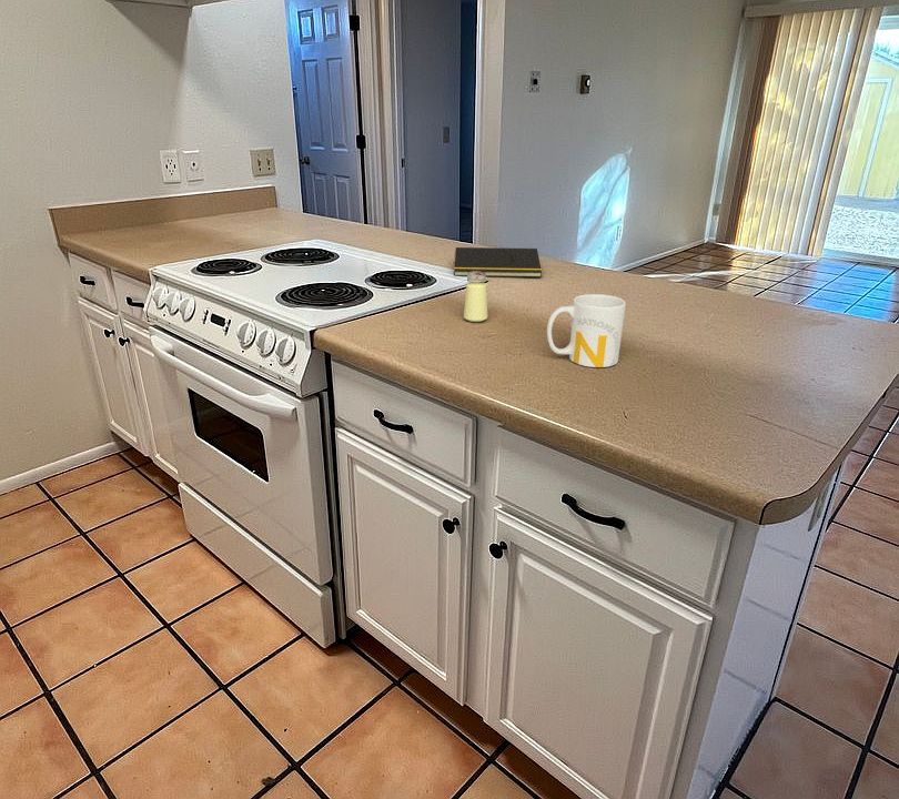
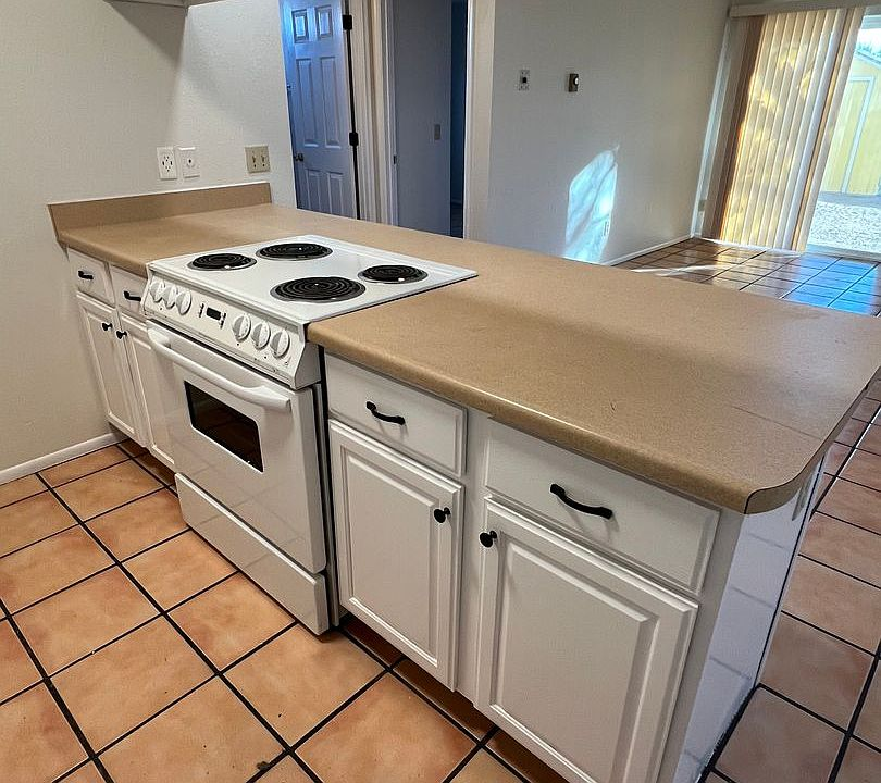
- notepad (496, 261)
- mug (588, 331)
- saltshaker (476, 295)
